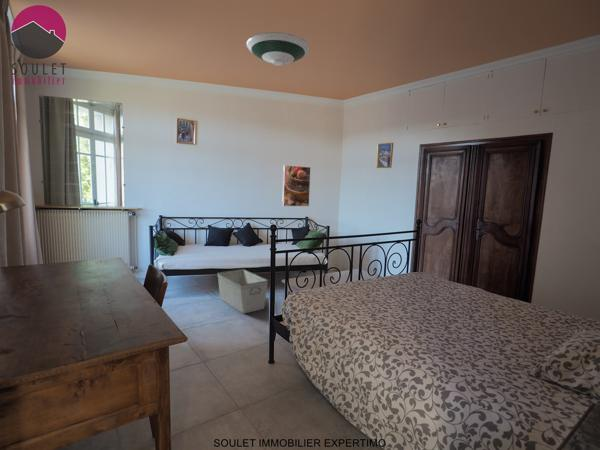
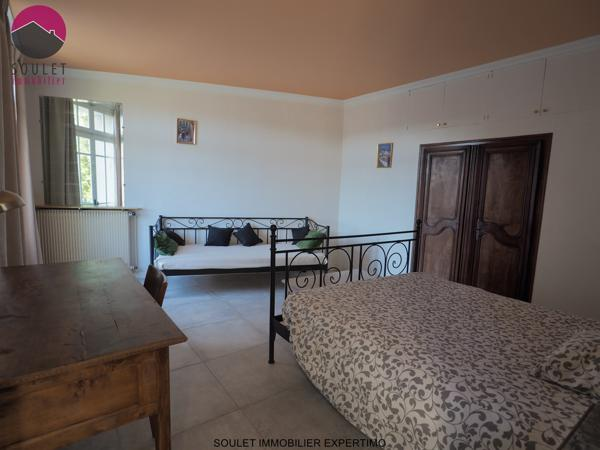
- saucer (278, 55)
- storage bin (241, 289)
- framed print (296, 186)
